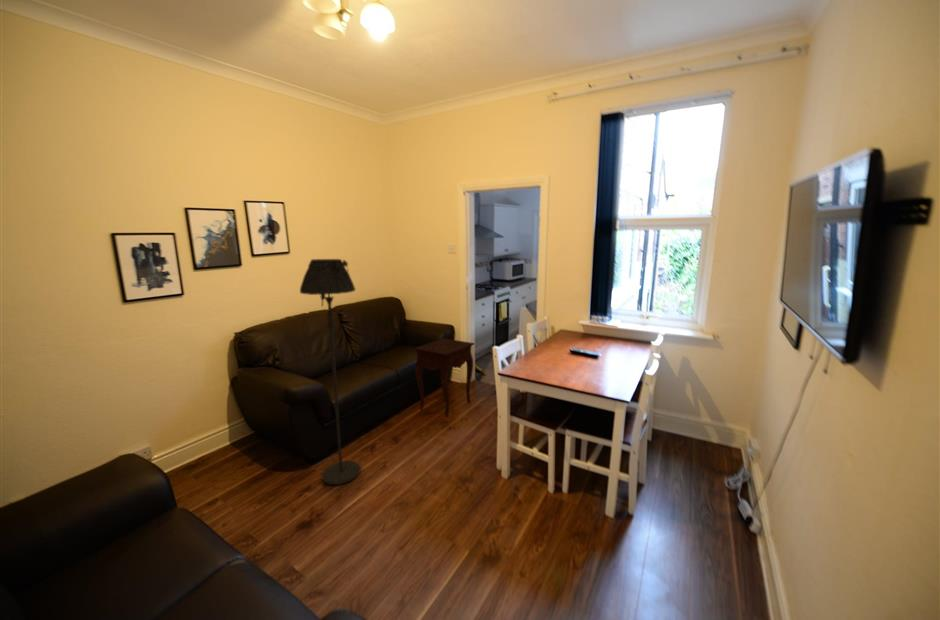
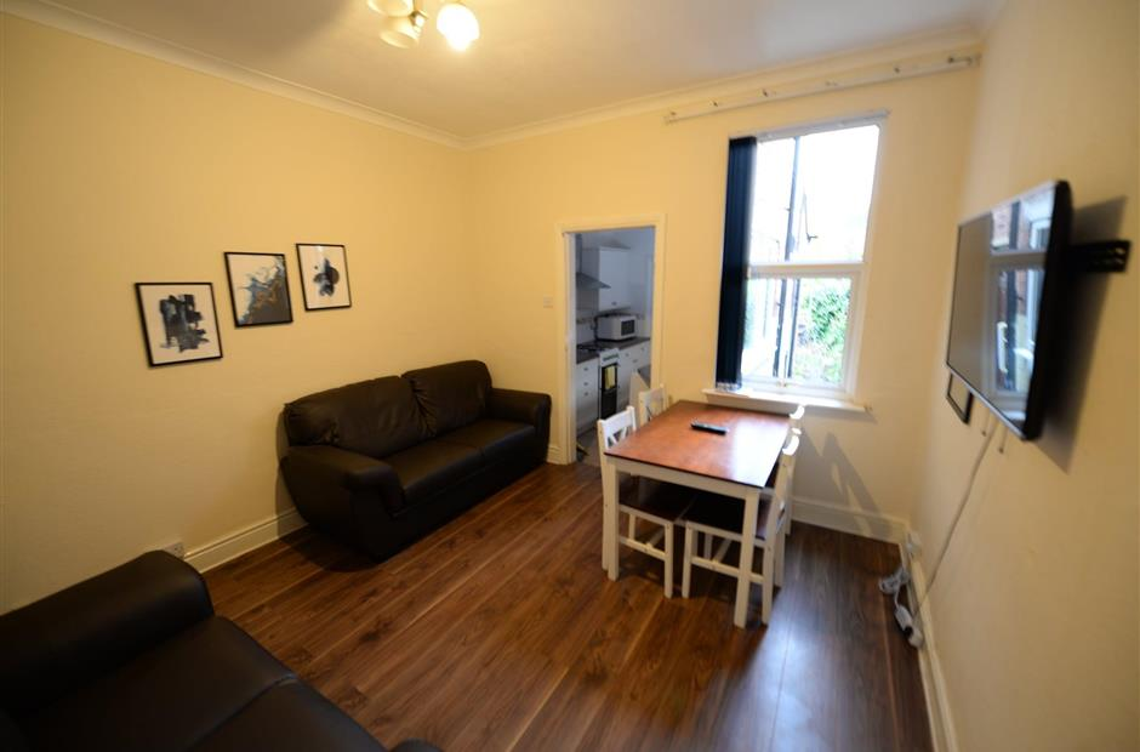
- side table (445, 375)
- floor lamp (334, 371)
